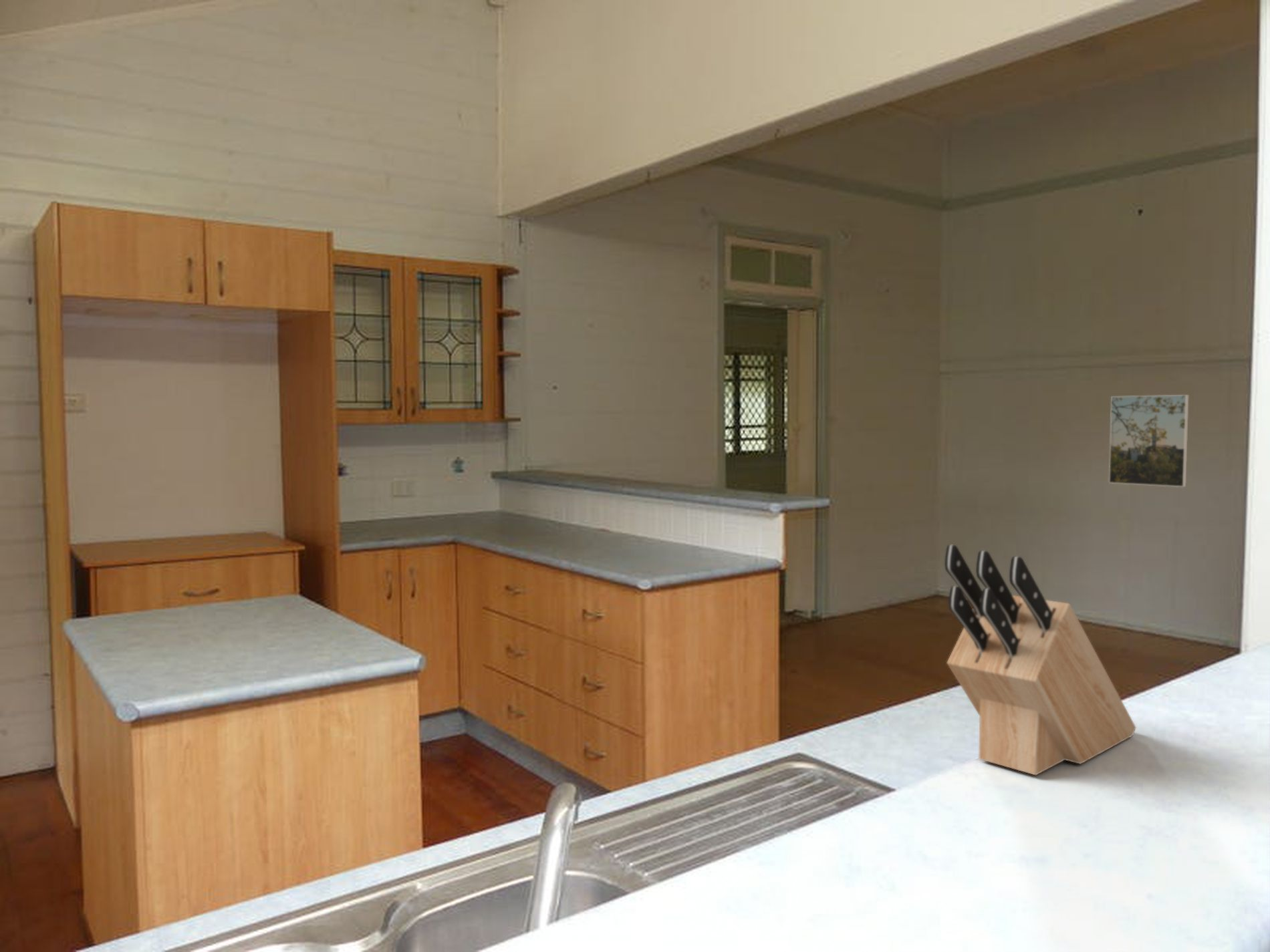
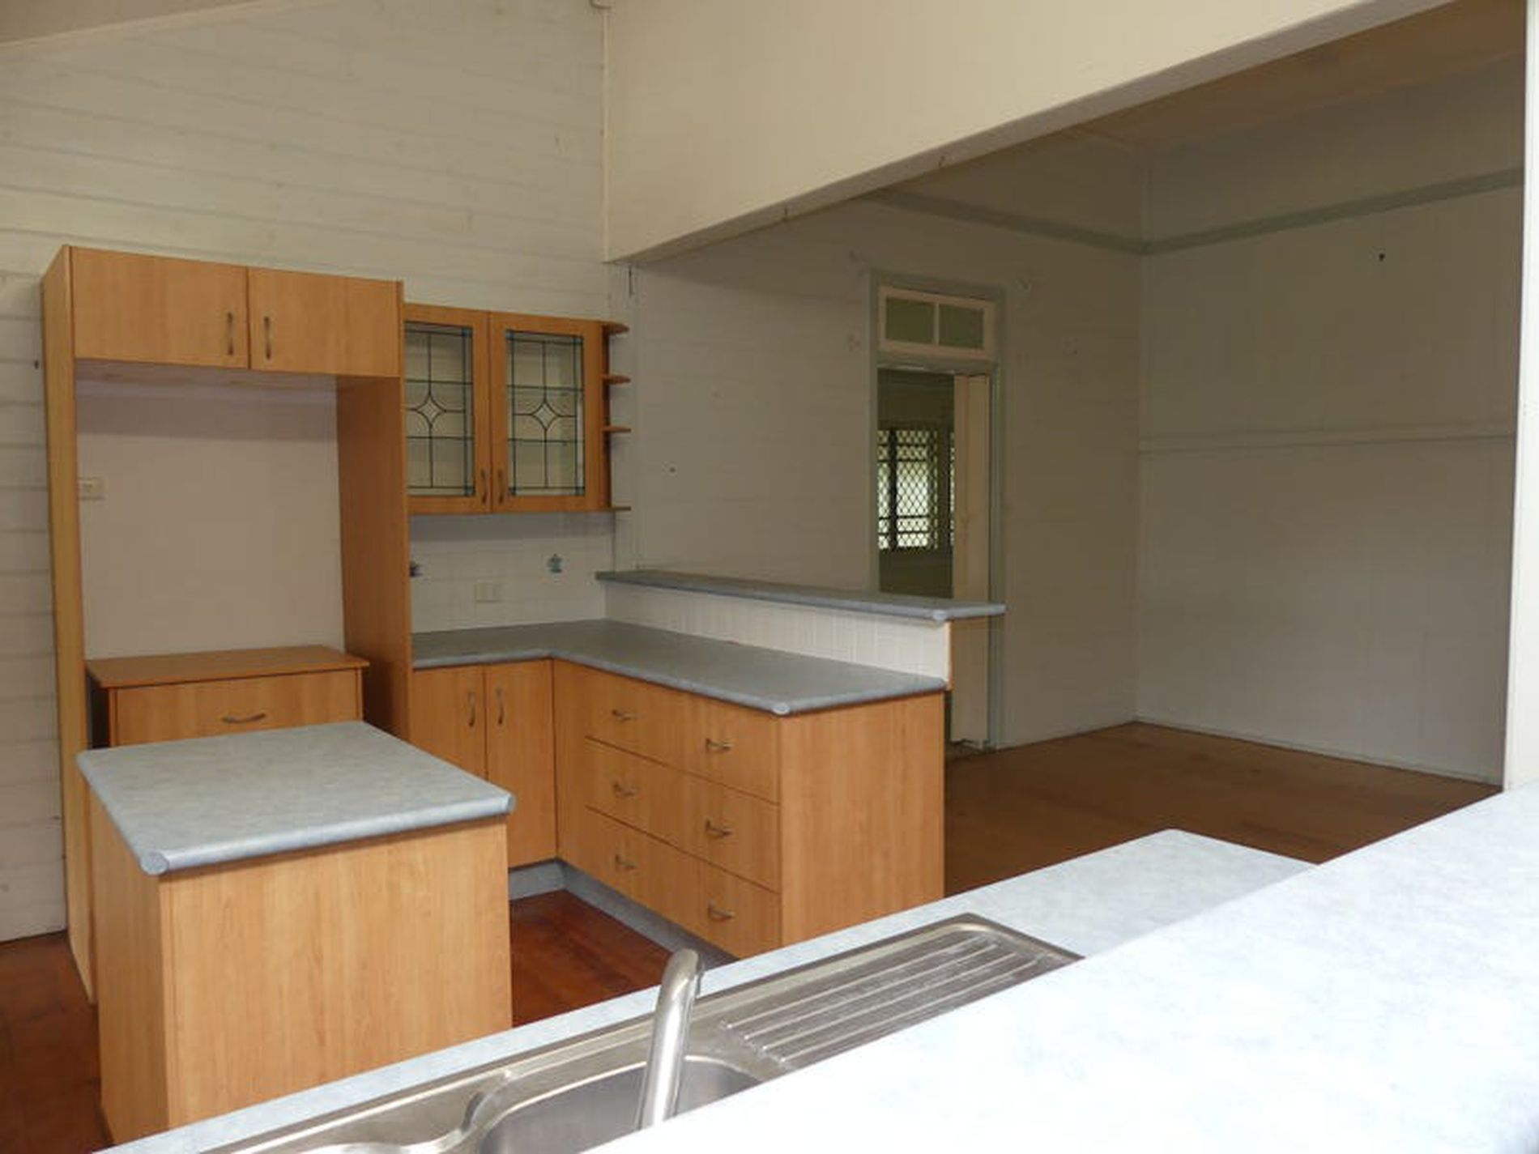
- knife block (1037, 647)
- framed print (1147, 440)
